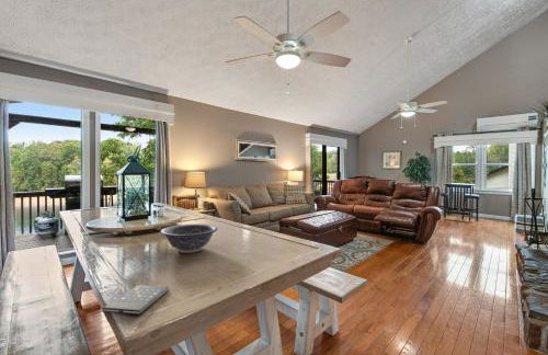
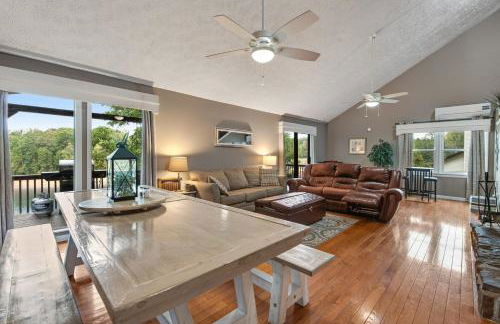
- smartphone (138, 298)
- decorative bowl (190, 239)
